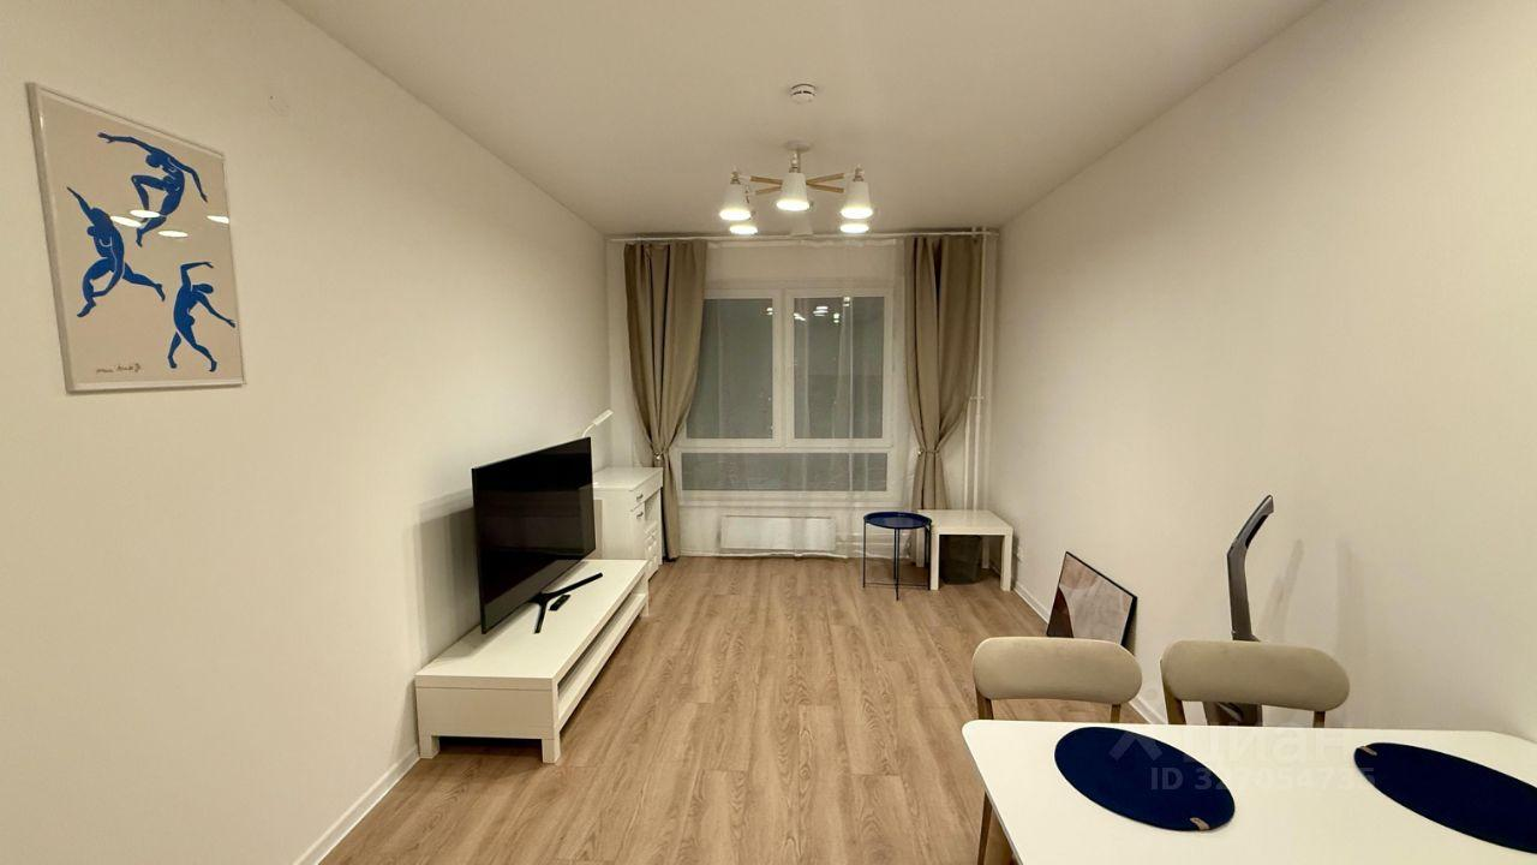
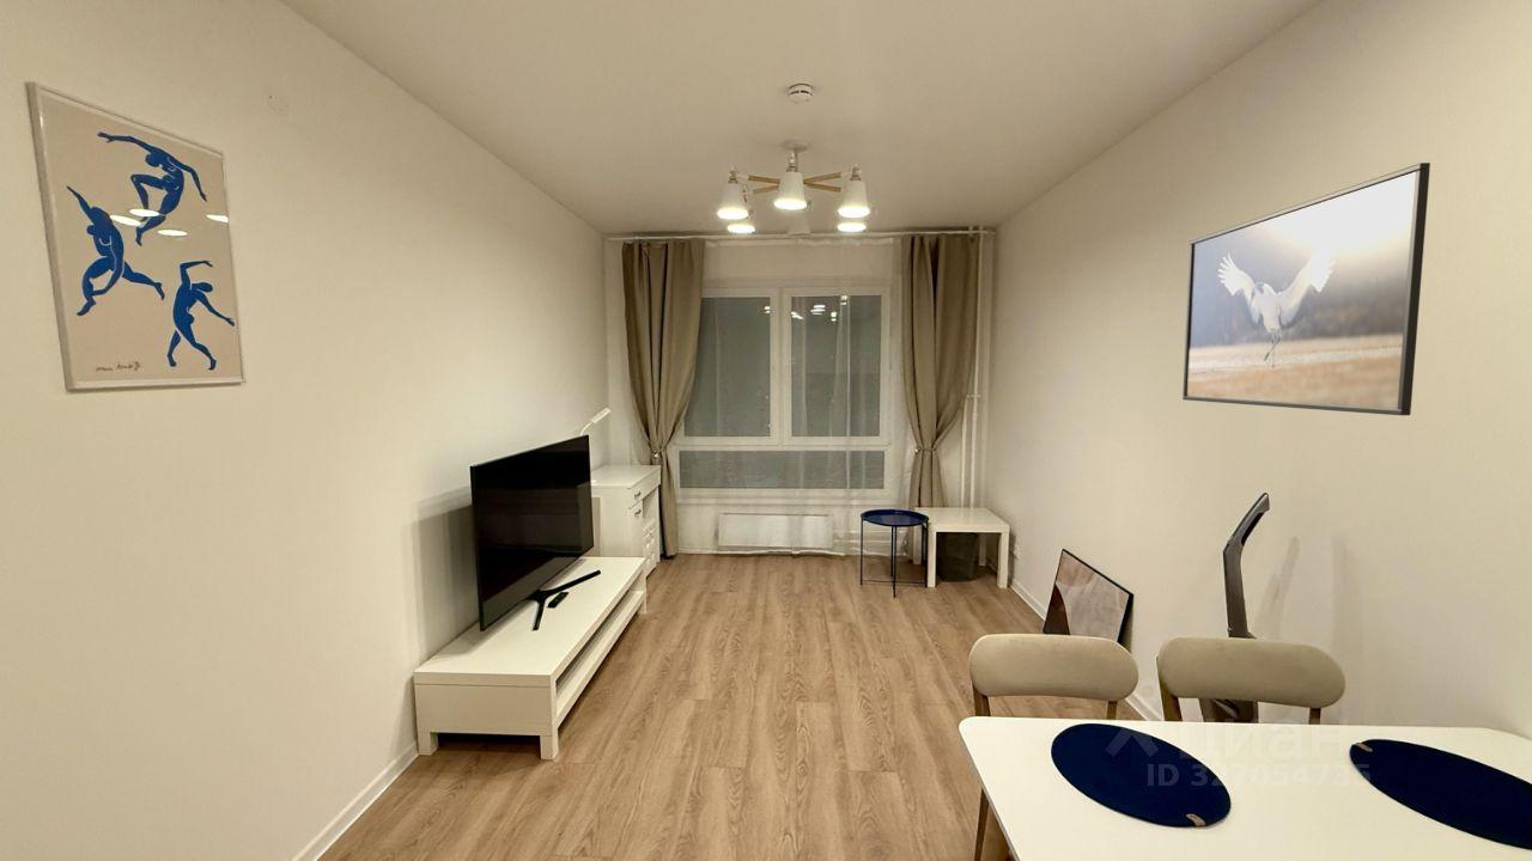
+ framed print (1276, 309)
